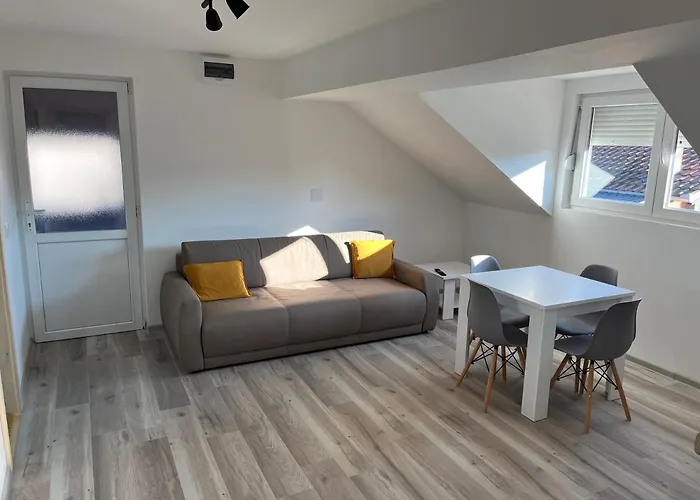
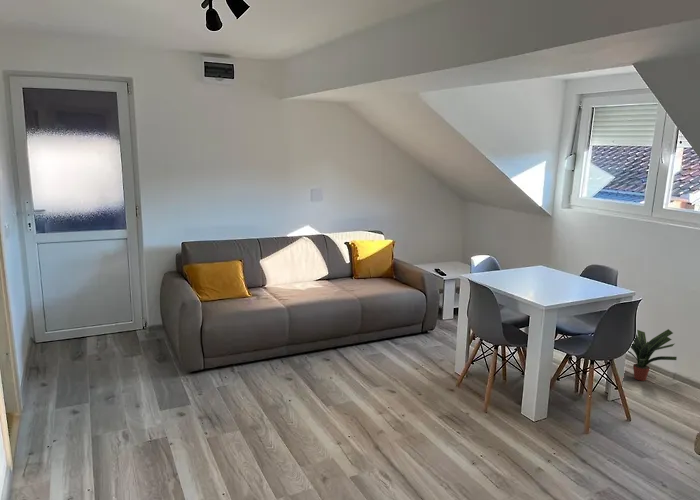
+ potted plant (640, 349)
